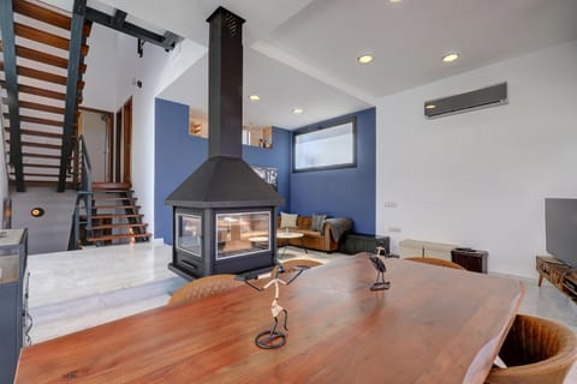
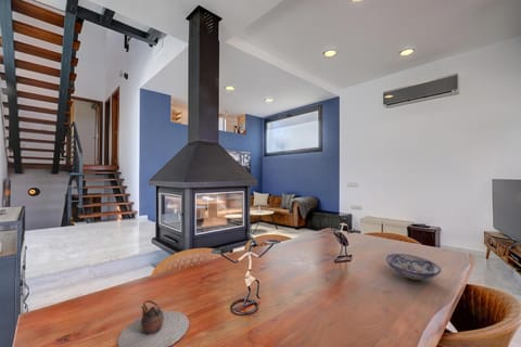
+ teapot (155, 314)
+ bowl (411, 269)
